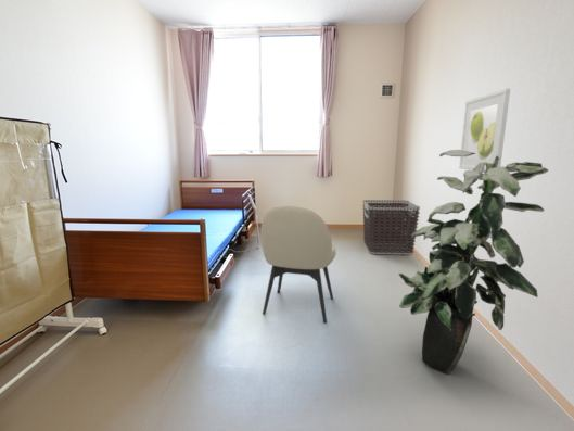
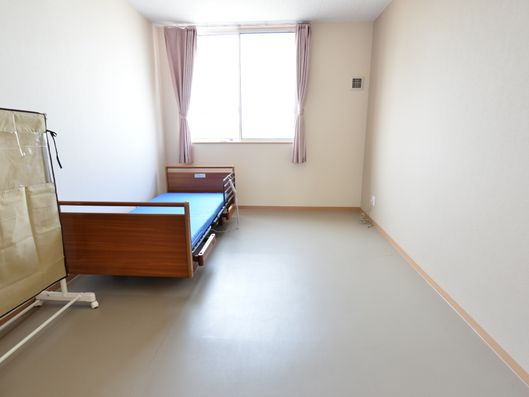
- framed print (481, 134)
- clothes hamper (387, 226)
- chair (298, 255)
- indoor plant (461, 263)
